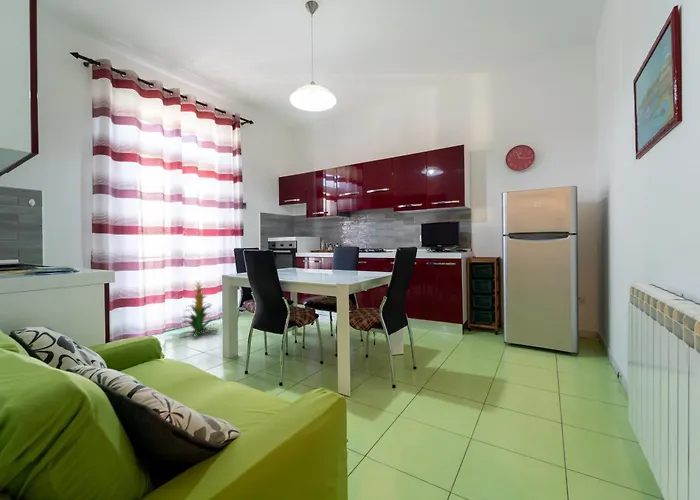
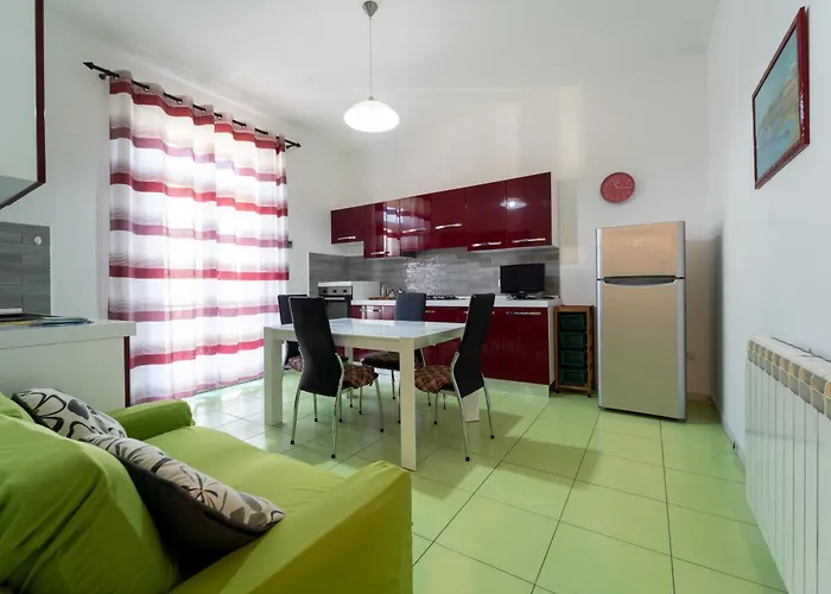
- indoor plant (199, 306)
